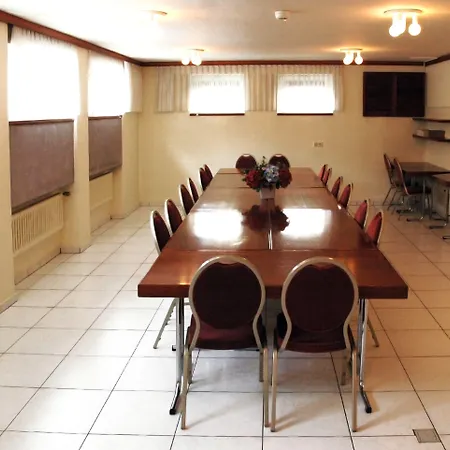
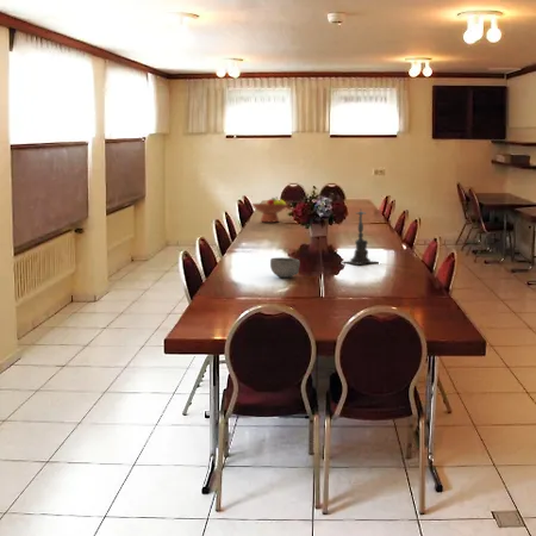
+ candle holder (360, 232)
+ bowl (285, 267)
+ fruit bowl (269, 208)
